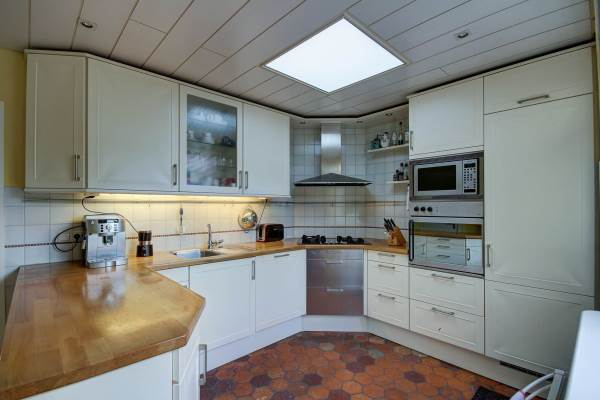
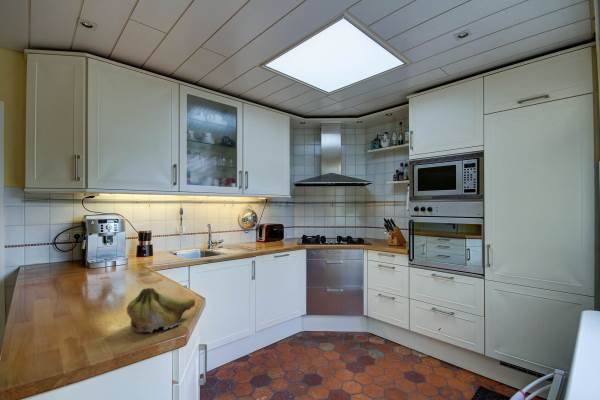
+ fruit (163, 302)
